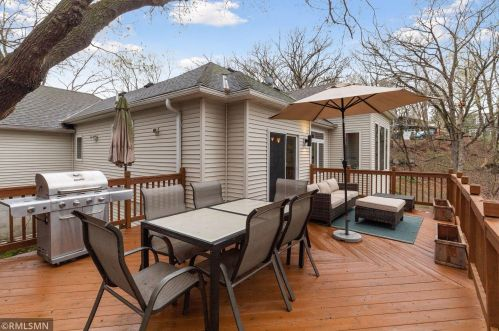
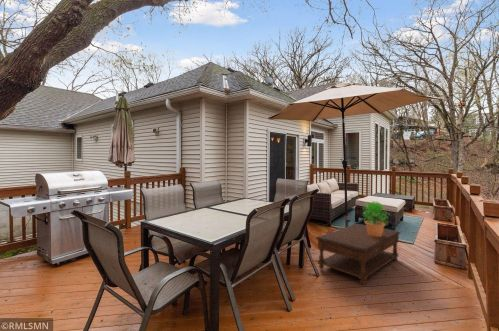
+ coffee table (359, 249)
+ potted plant (375, 217)
